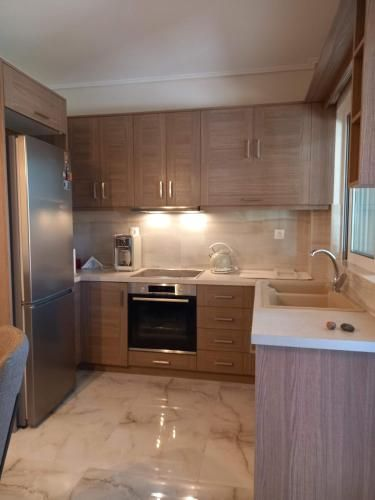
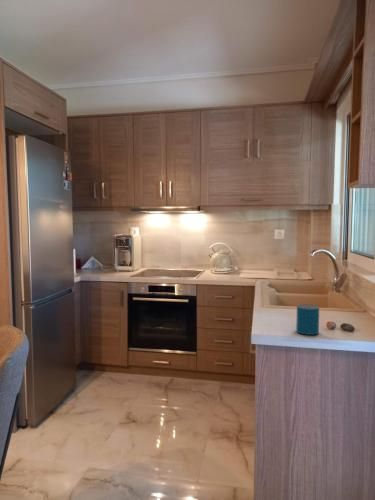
+ mug (309, 318)
